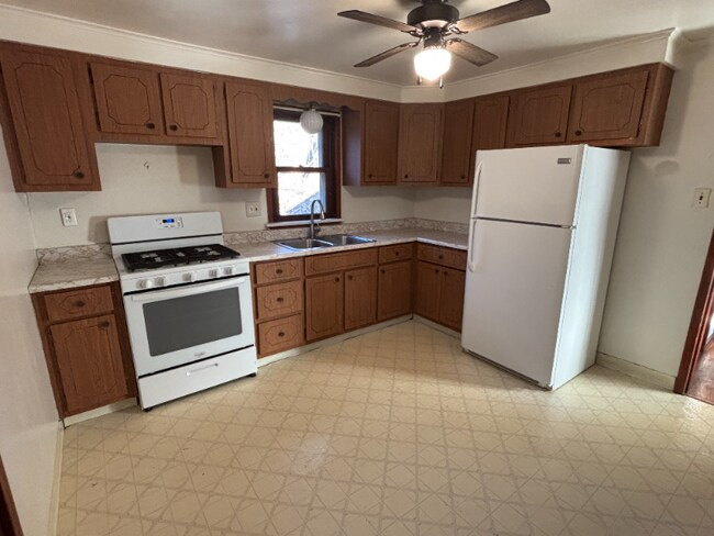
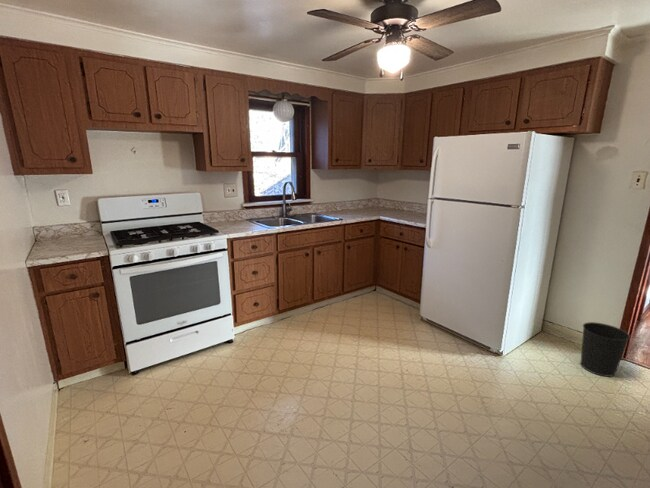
+ wastebasket (601, 349)
